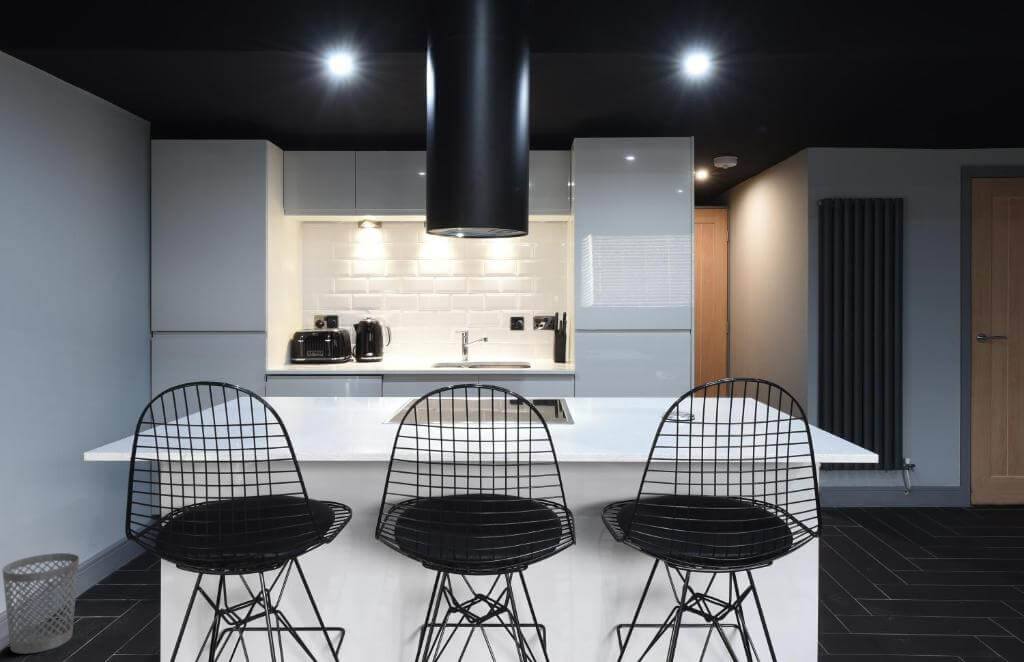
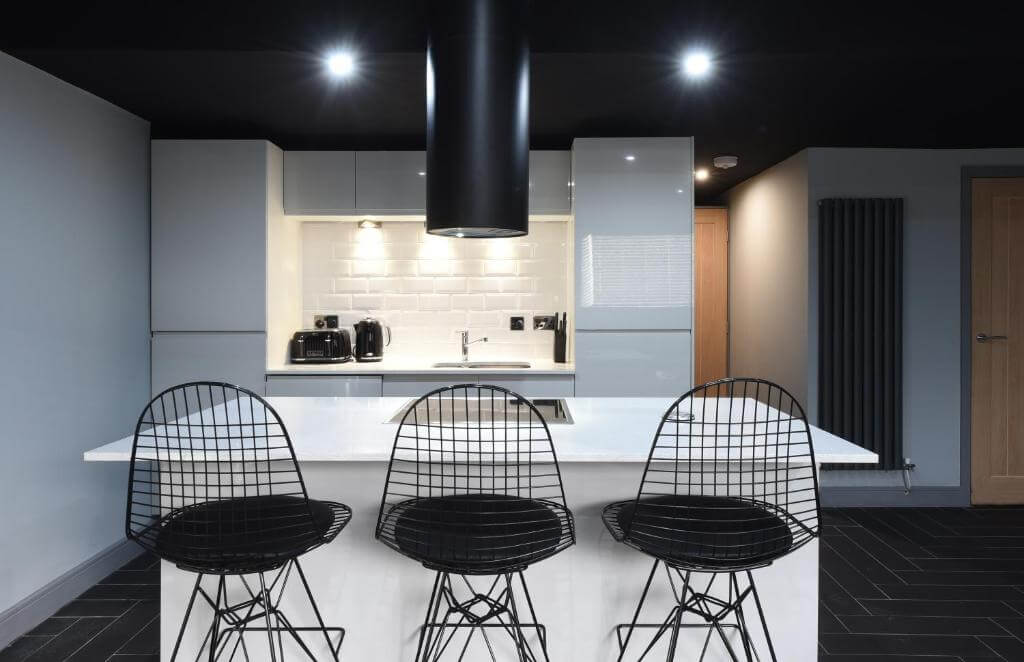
- wastebasket (41, 602)
